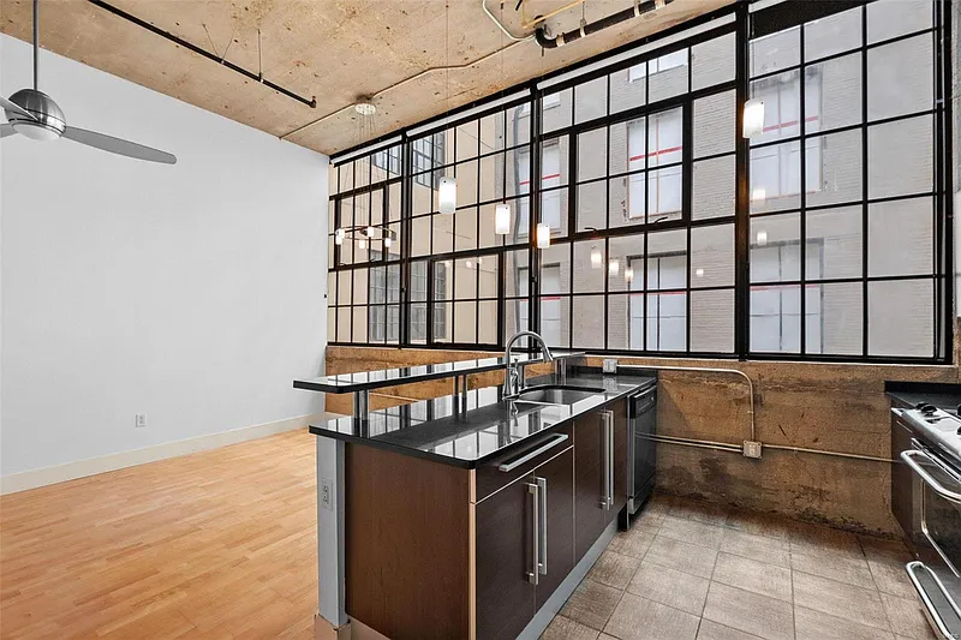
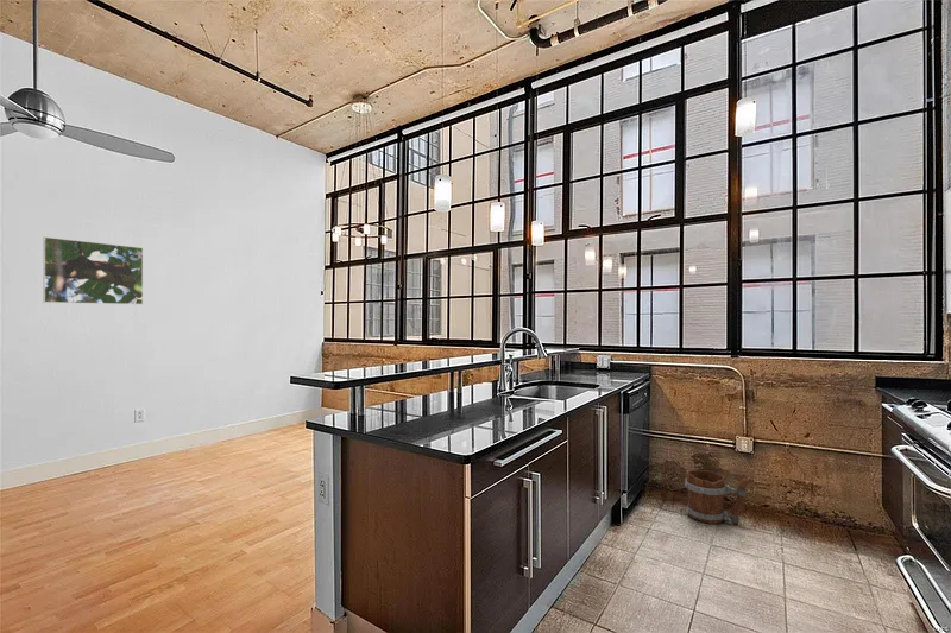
+ bucket (716, 495)
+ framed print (96, 273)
